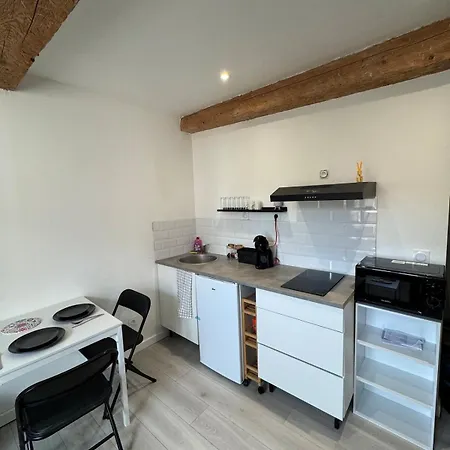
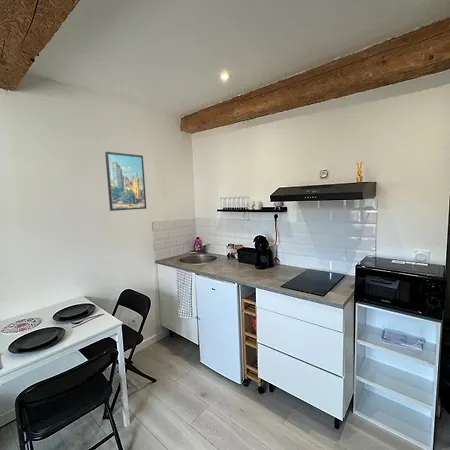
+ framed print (127, 182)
